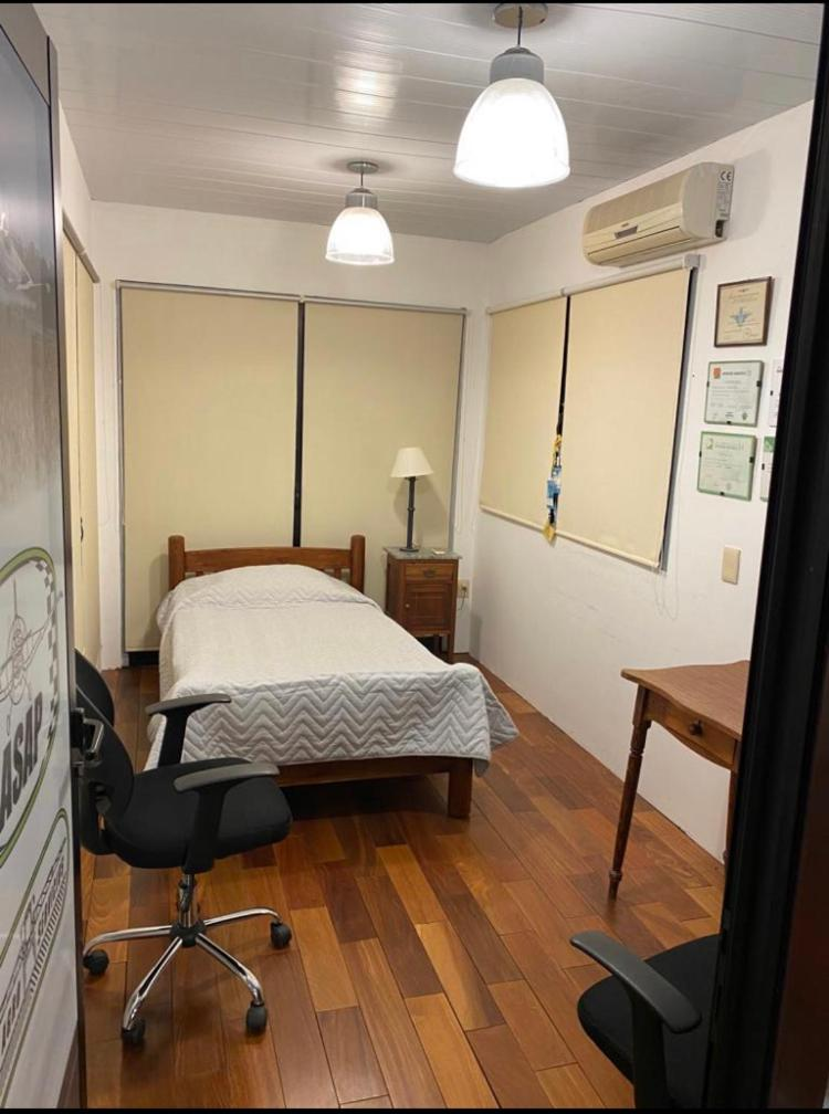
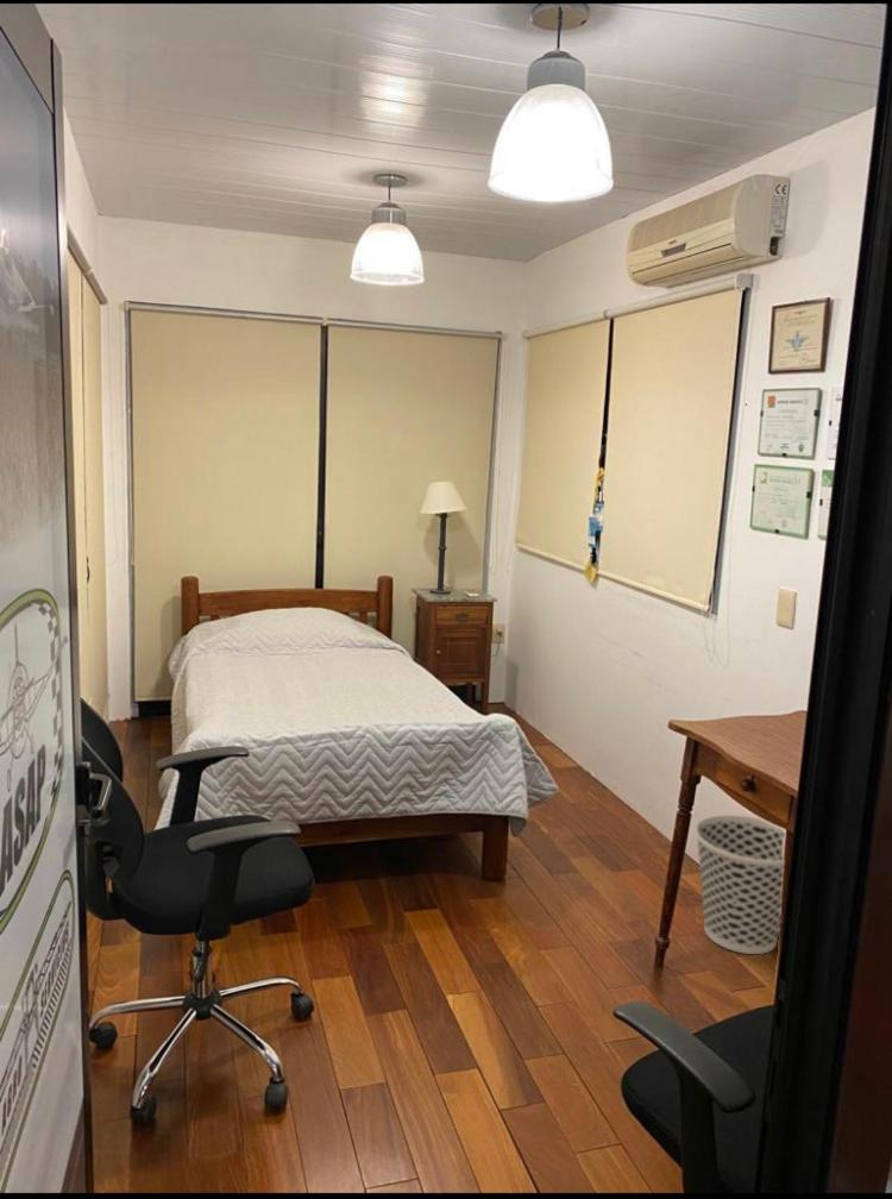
+ wastebasket (745, 886)
